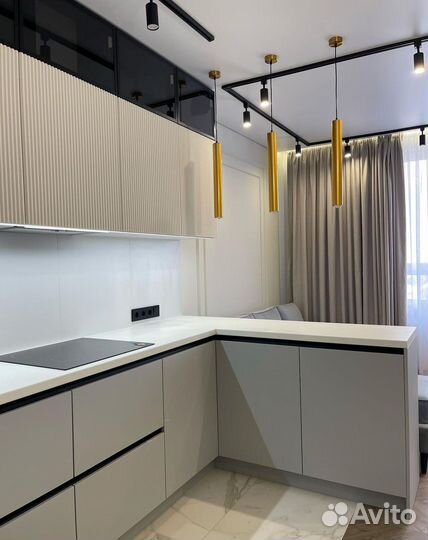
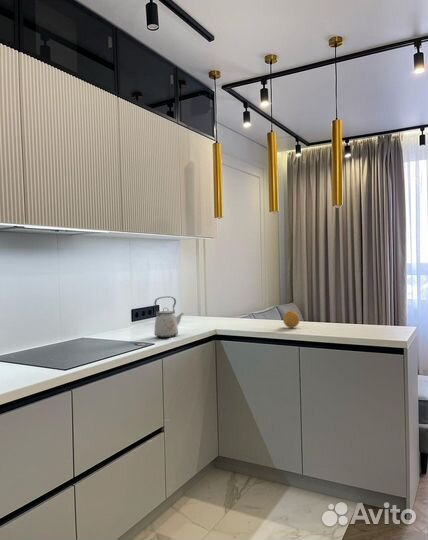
+ kettle (169, 316)
+ fruit (291, 319)
